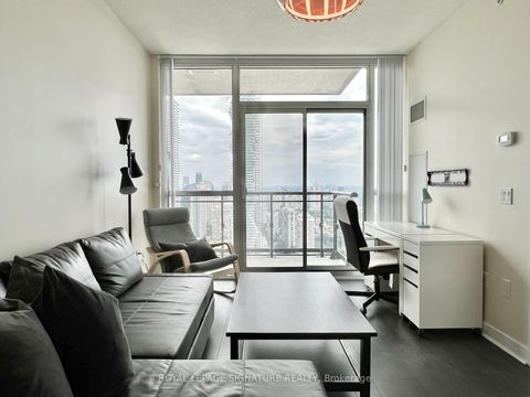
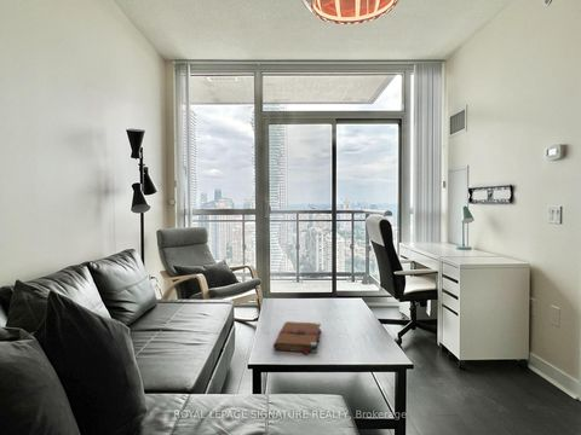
+ book (298, 336)
